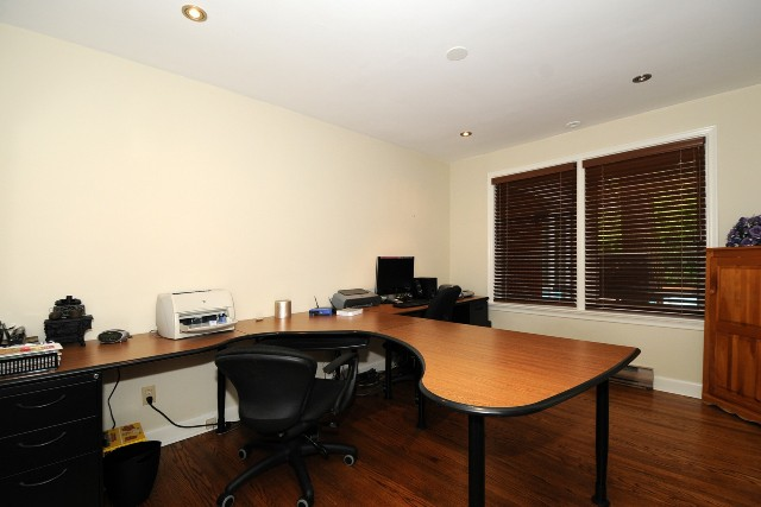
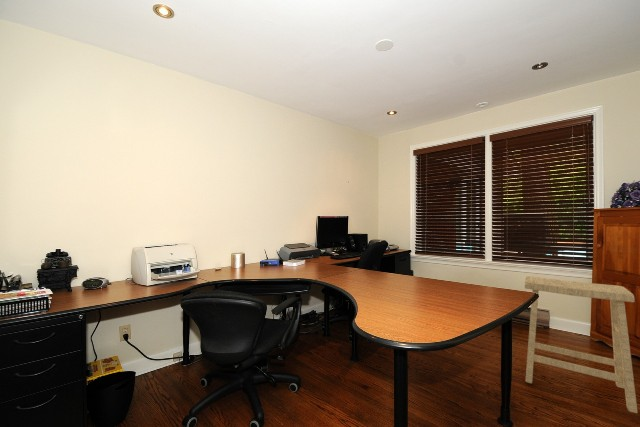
+ stool (572, 350)
